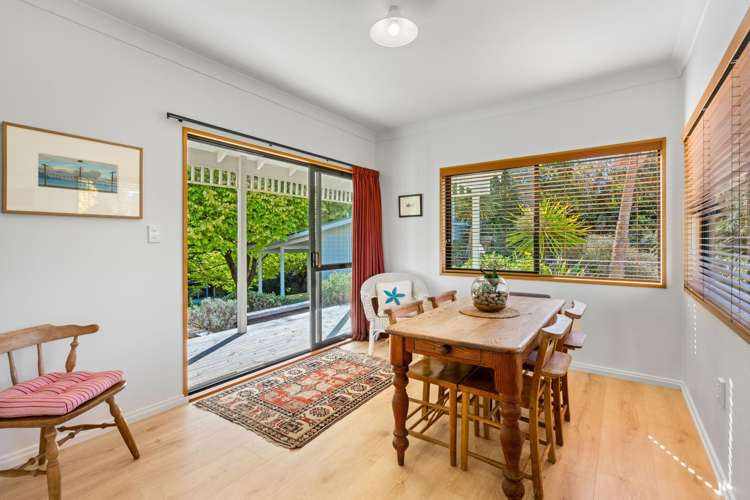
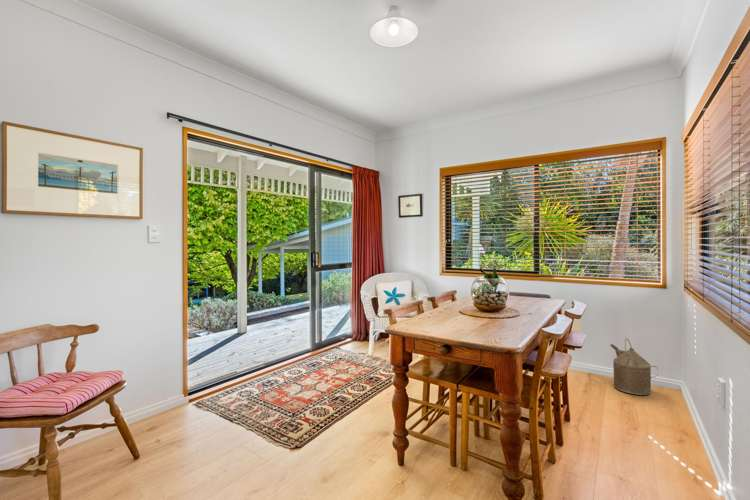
+ watering can (633, 365)
